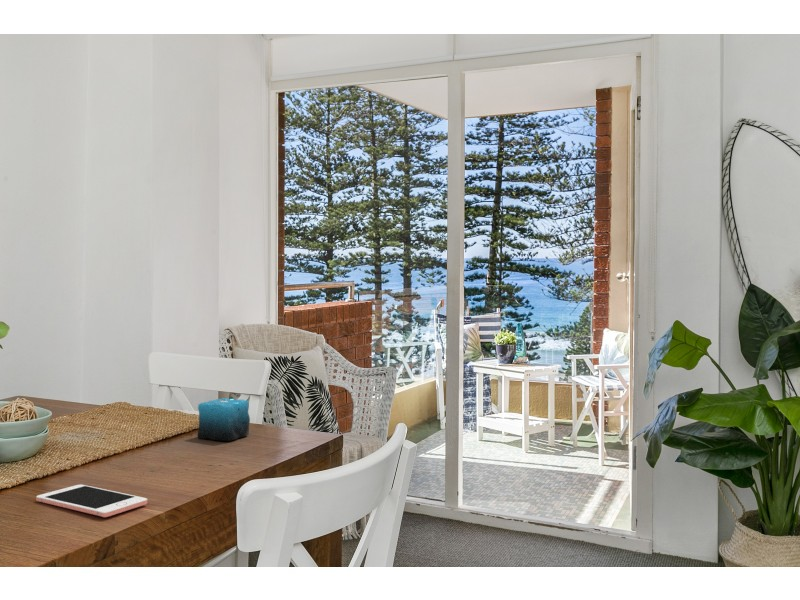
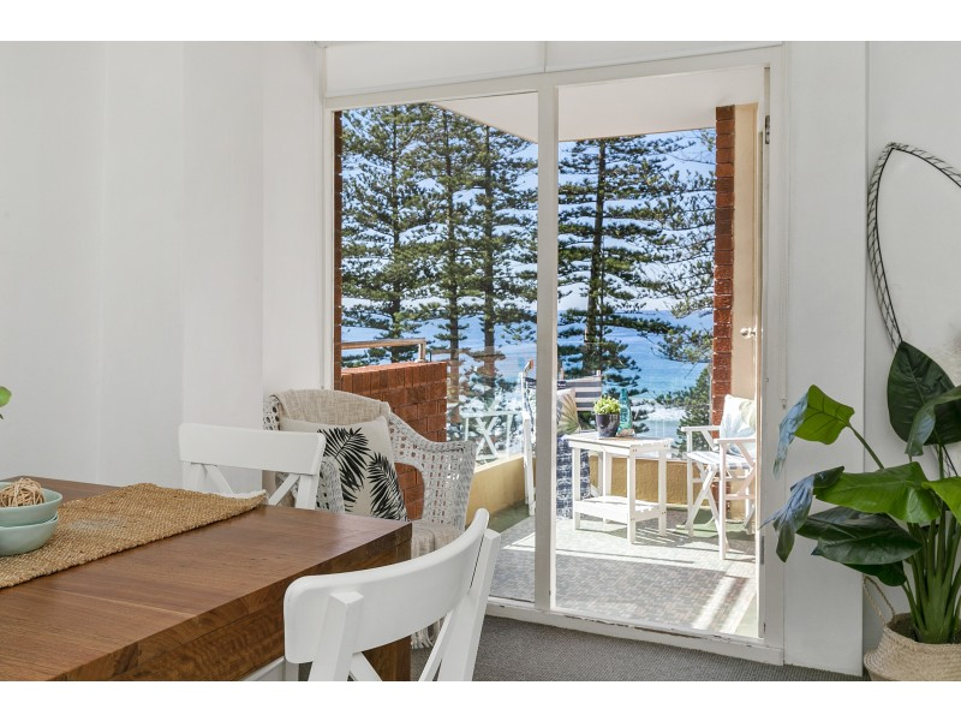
- cell phone (91, 499)
- candle (224, 411)
